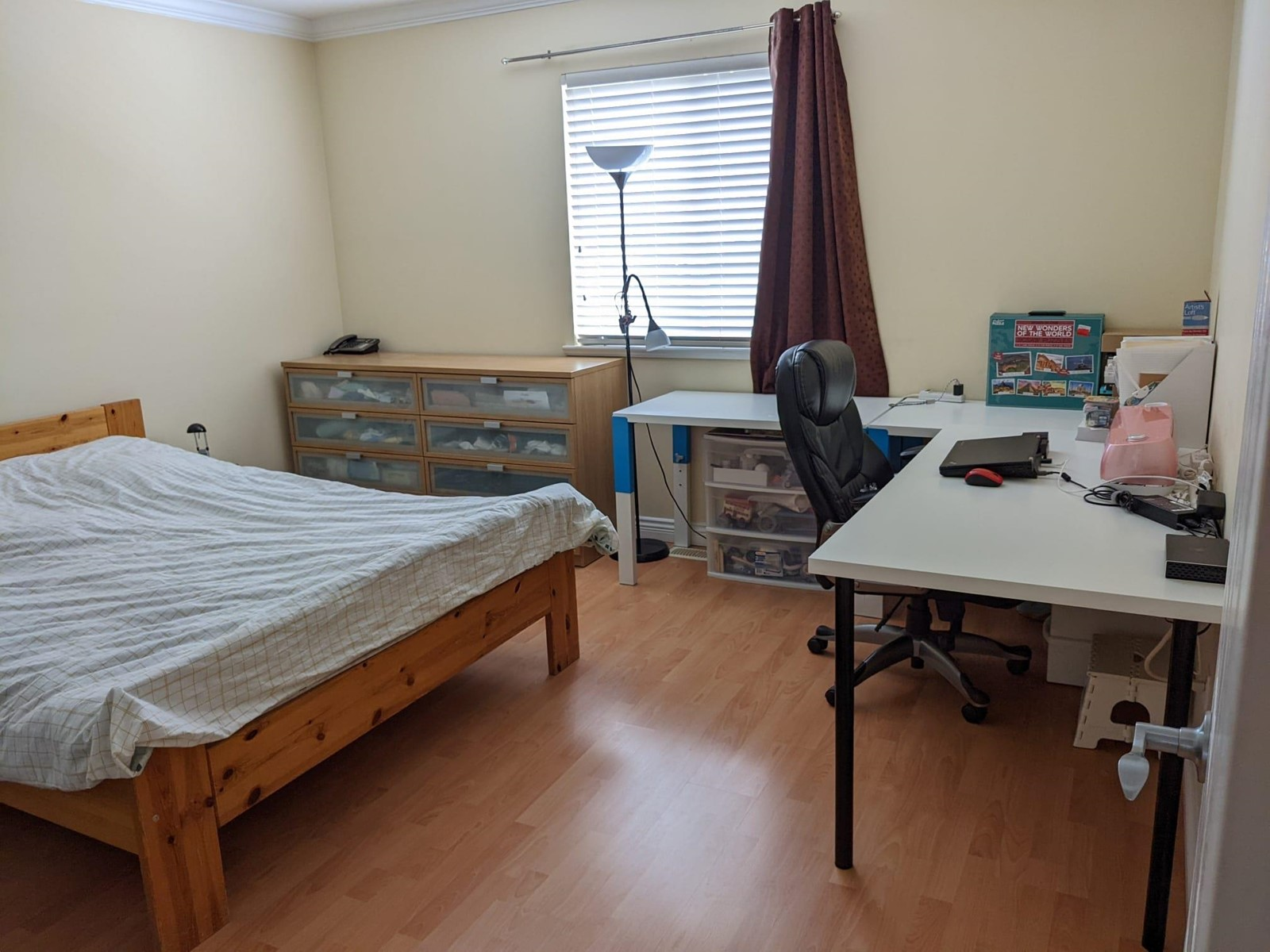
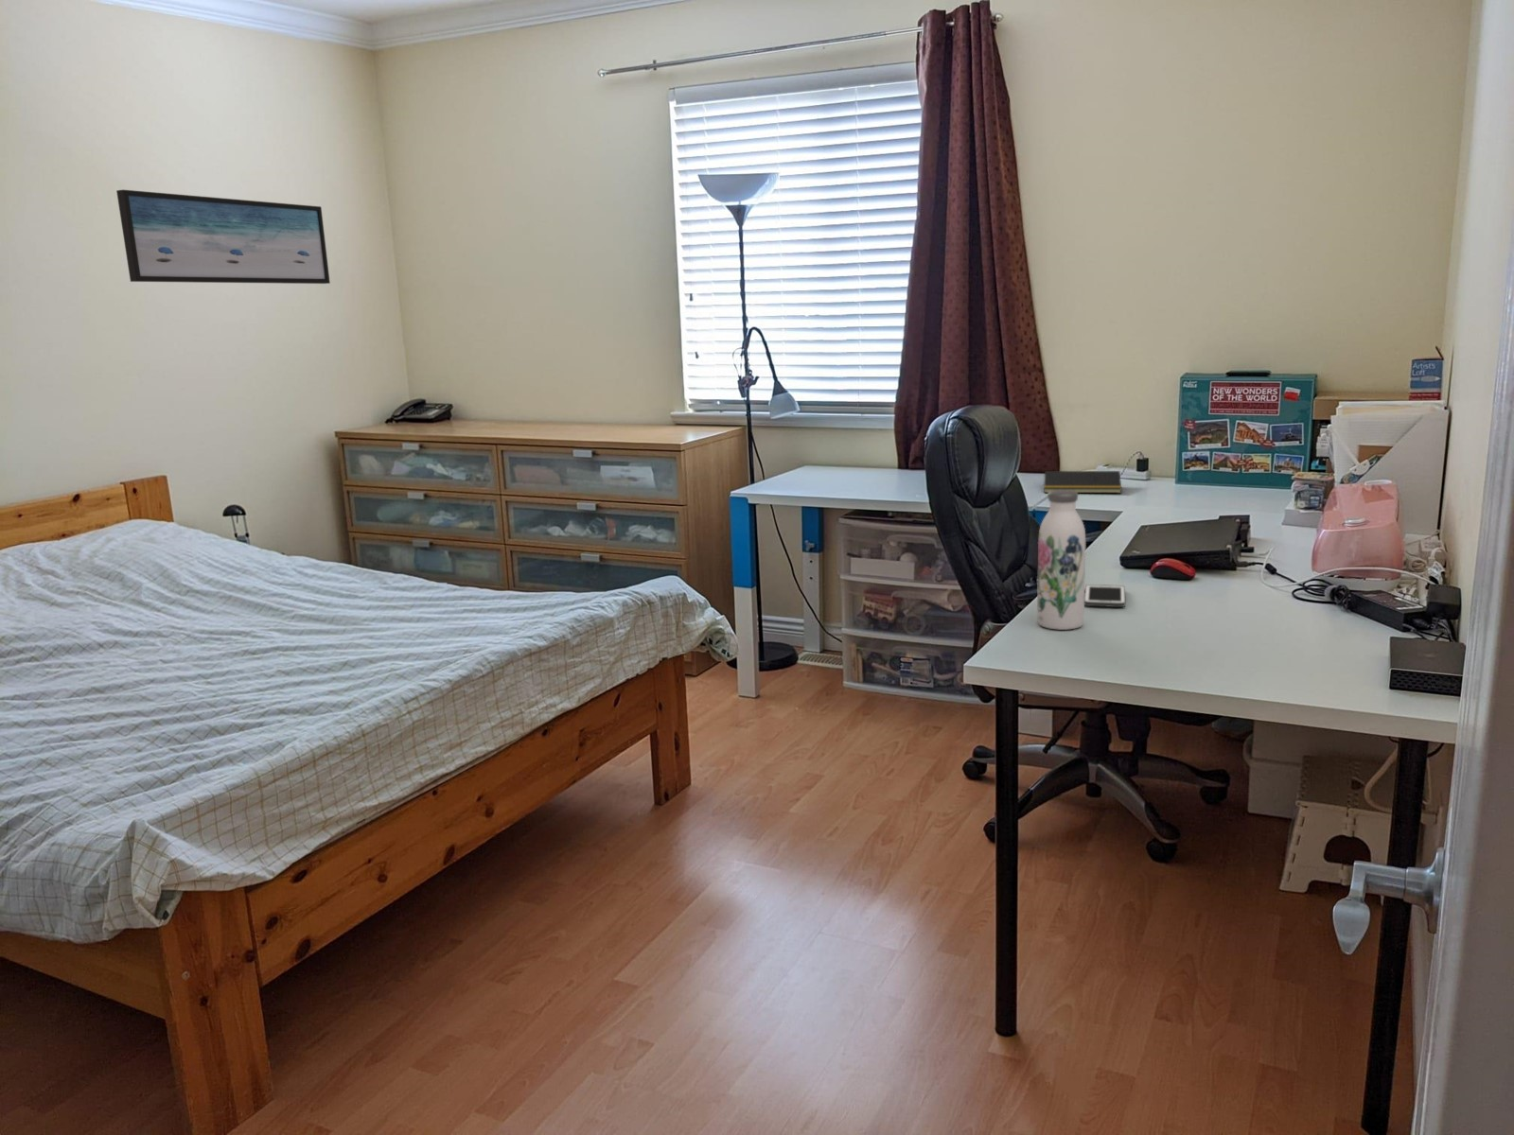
+ wall art (232, 241)
+ notepad (1081, 482)
+ water bottle (1061, 558)
+ cell phone (1104, 595)
